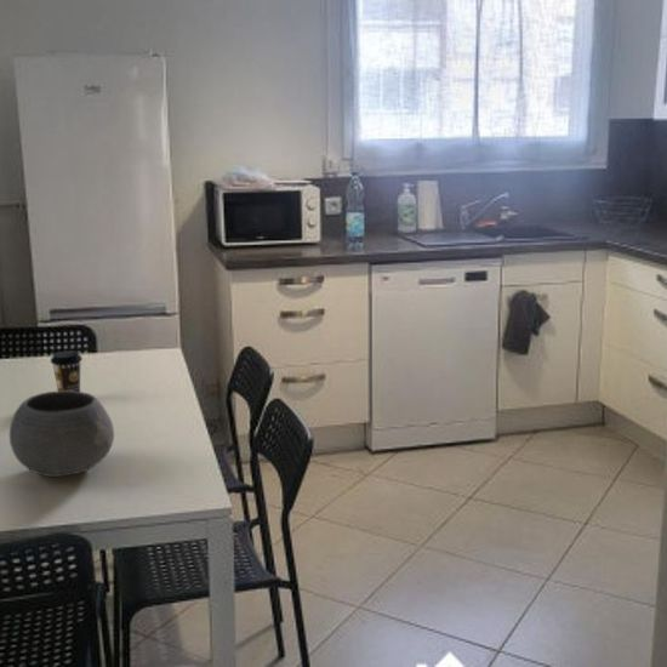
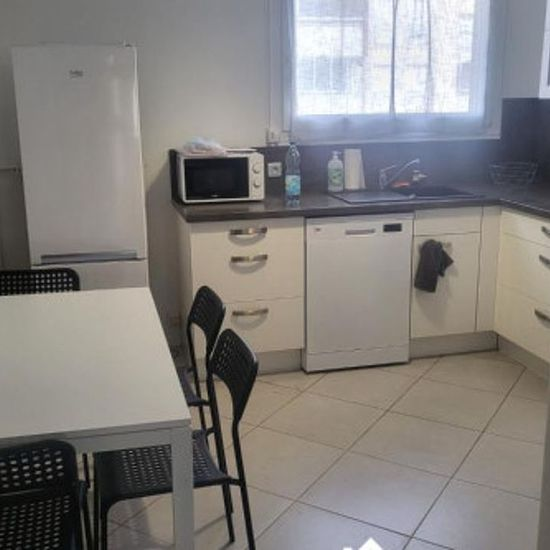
- coffee cup (67, 376)
- bowl (61, 434)
